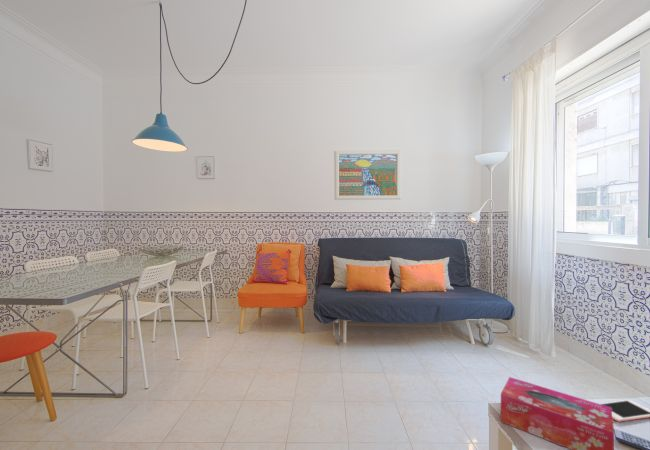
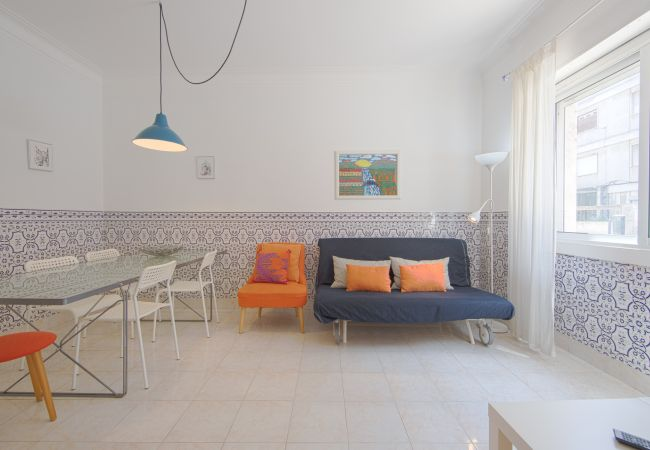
- cell phone (624, 410)
- tissue box (553, 414)
